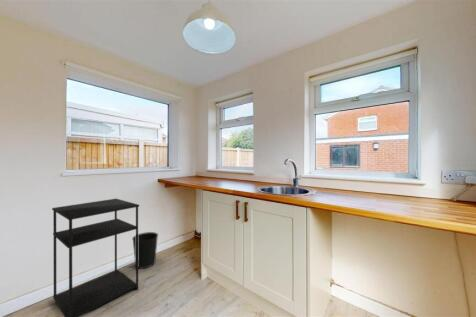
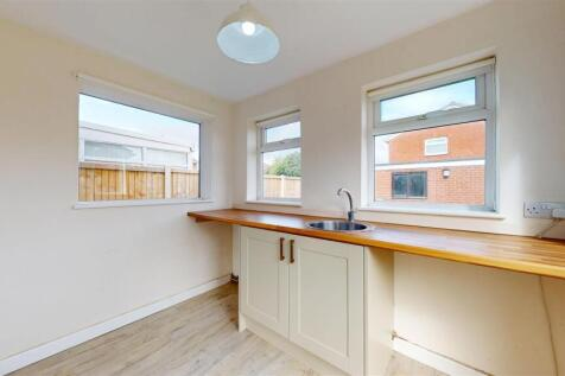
- wastebasket (145, 250)
- shelving unit (95, 240)
